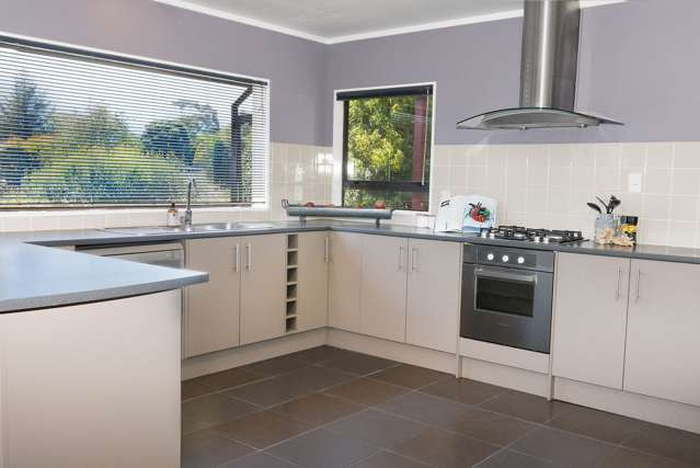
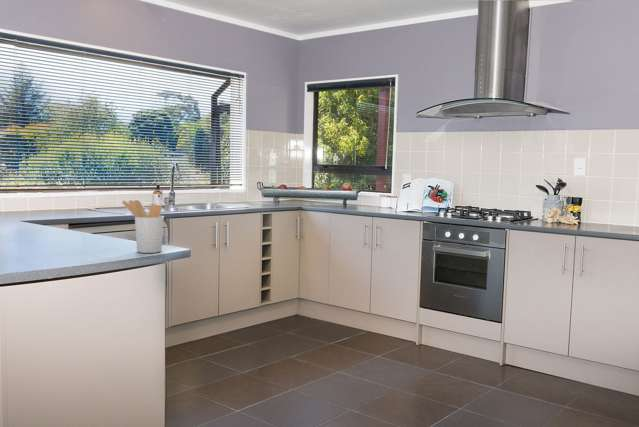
+ utensil holder (143, 224)
